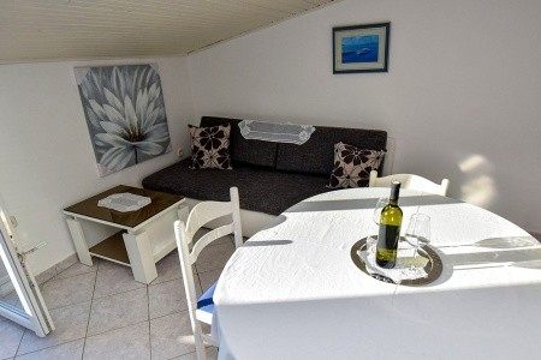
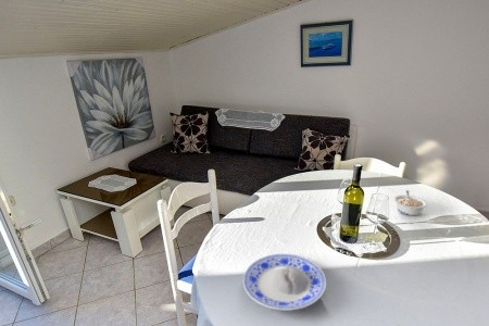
+ legume (409, 203)
+ plate (284, 277)
